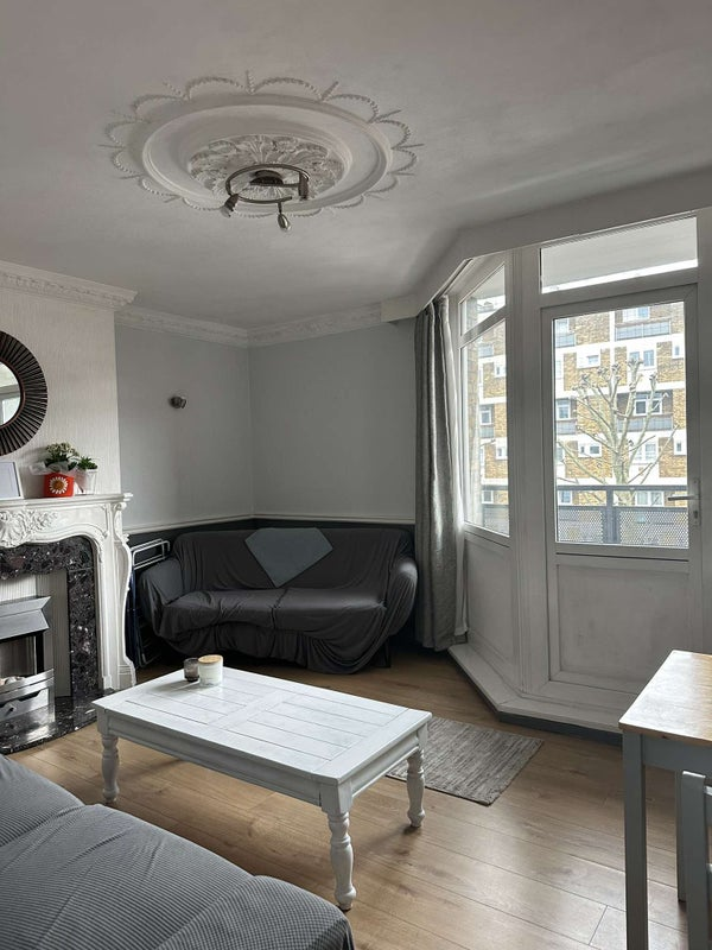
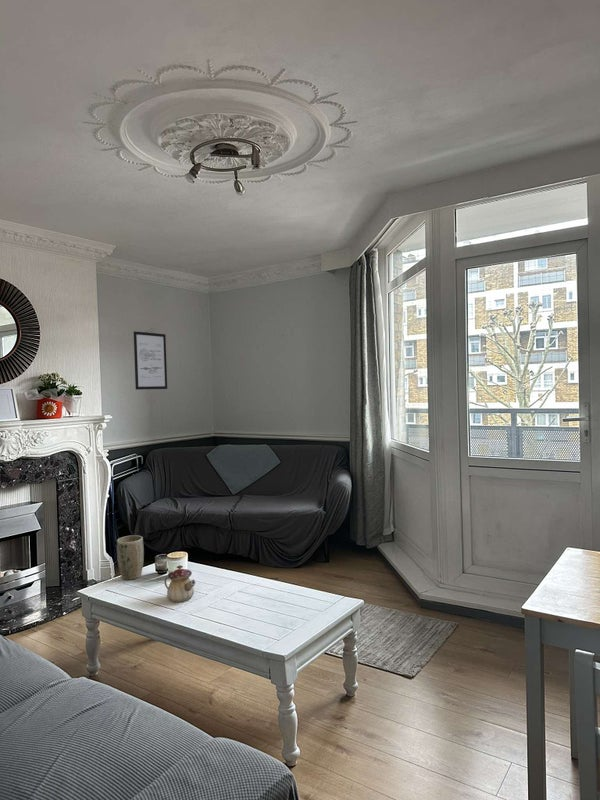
+ plant pot (130, 557)
+ teapot (178, 581)
+ wall art (151, 361)
